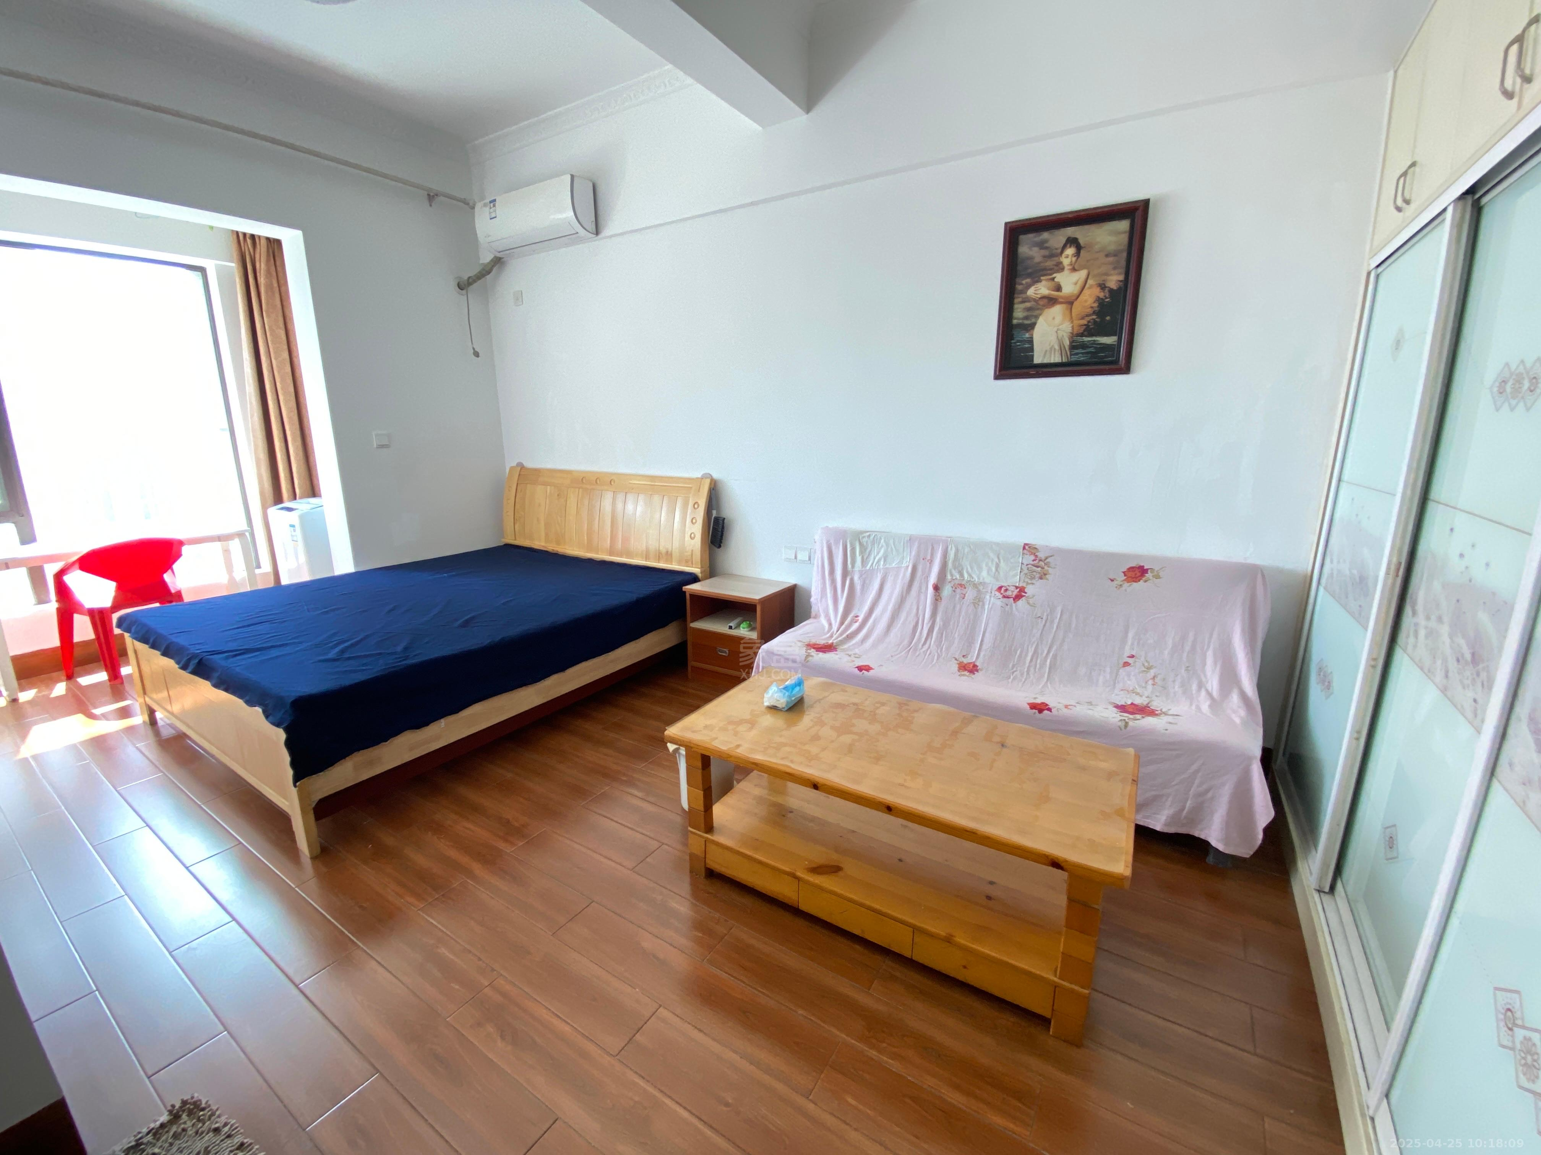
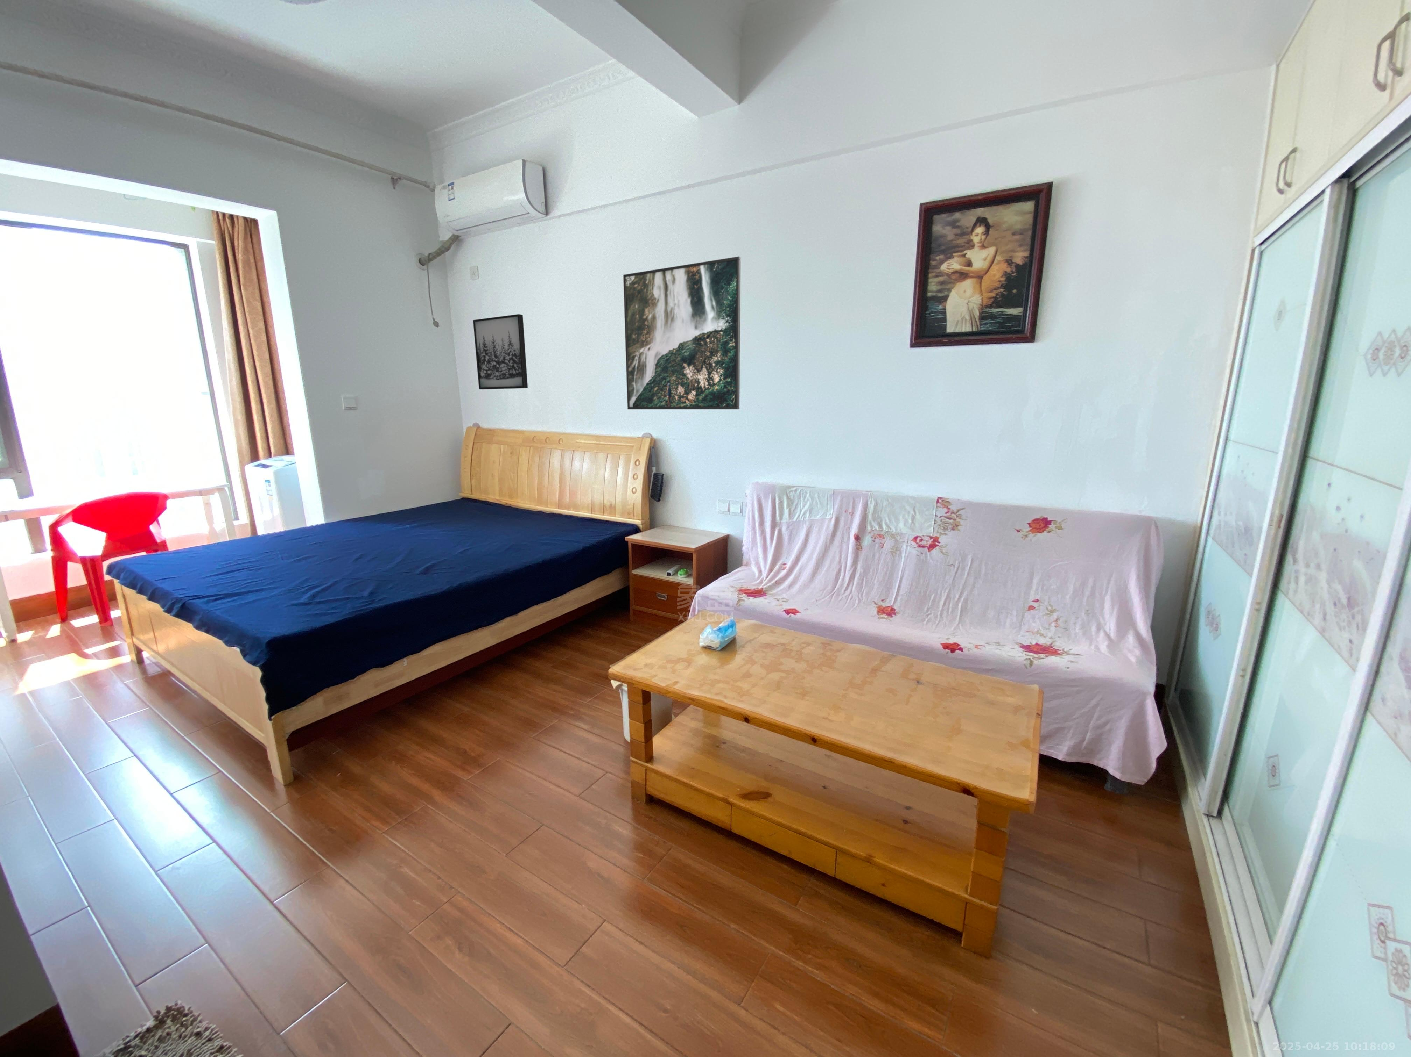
+ wall art (500, 353)
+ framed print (679, 340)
